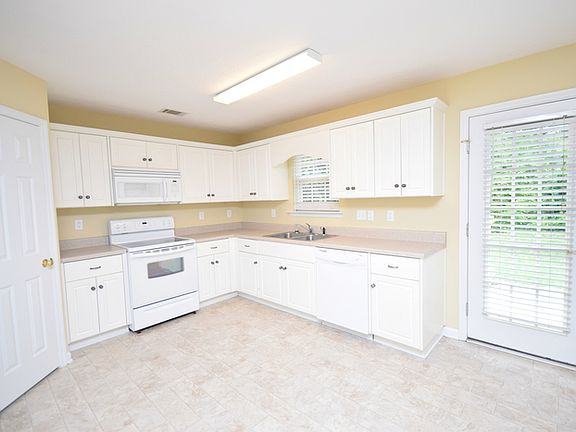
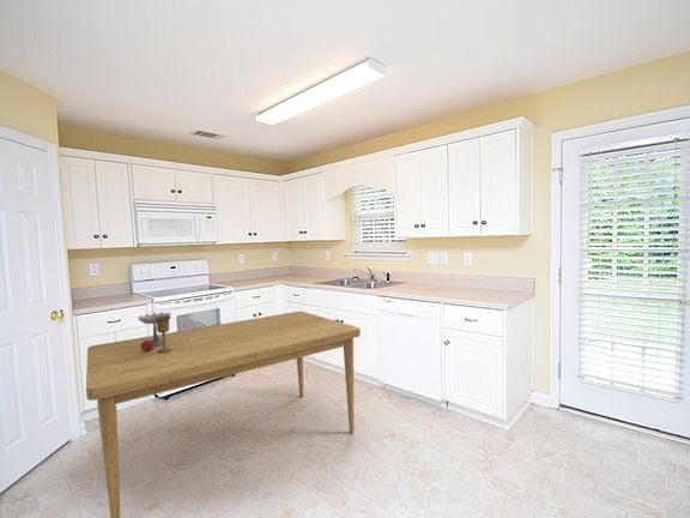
+ goblet (157, 330)
+ dining table (231, 374)
